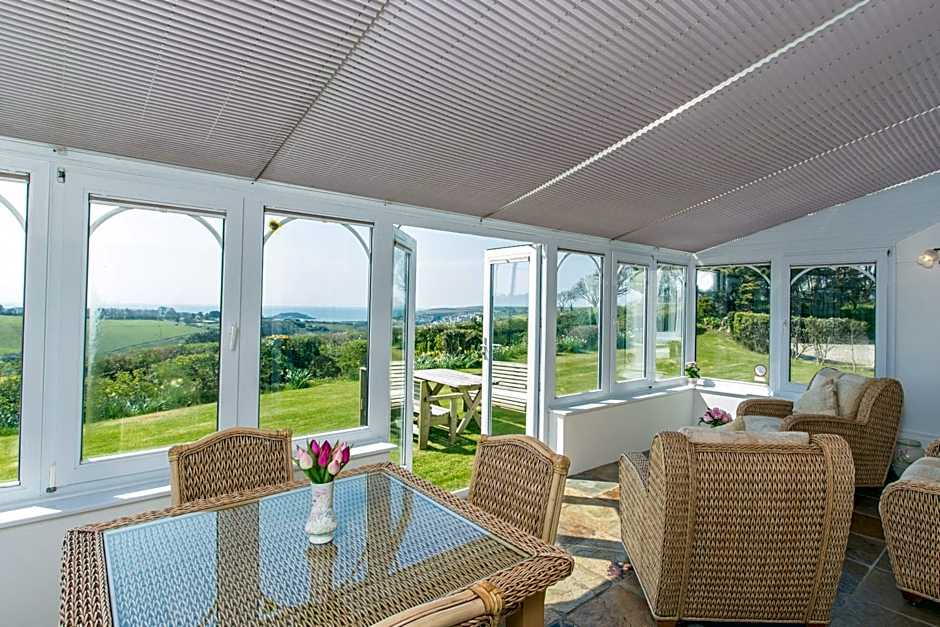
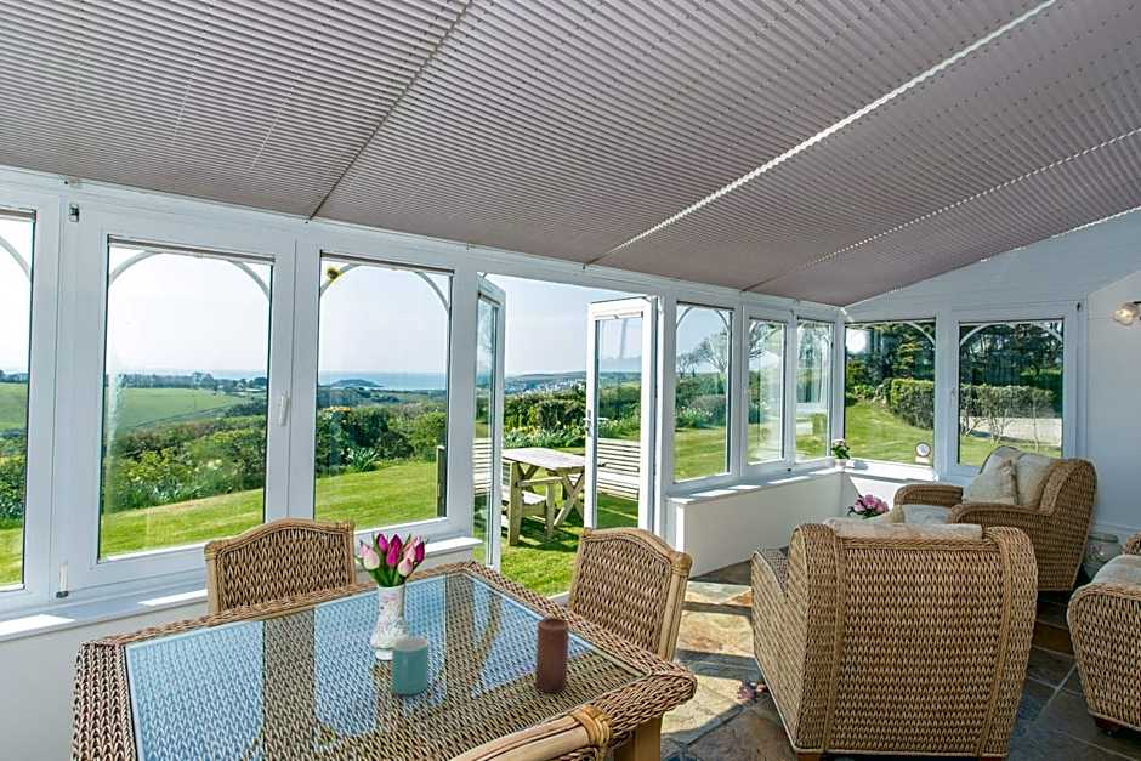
+ mug (408, 668)
+ candle (551, 653)
